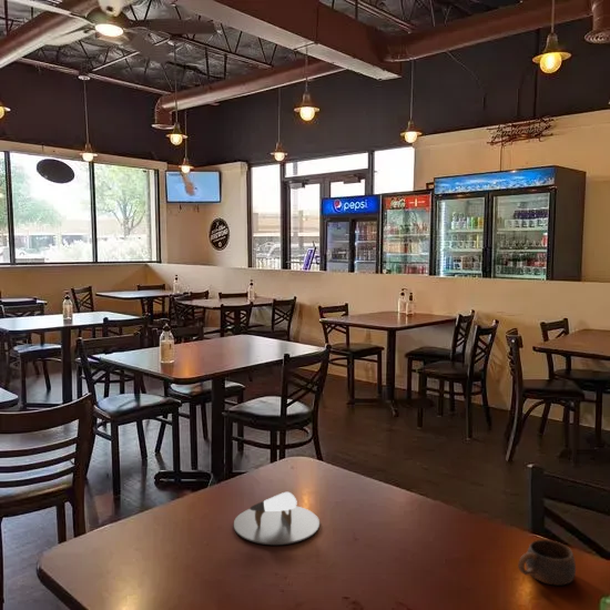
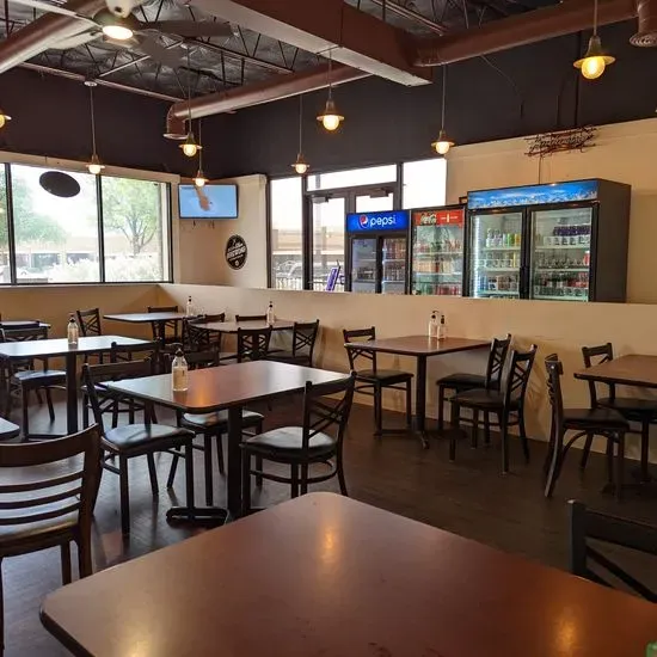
- napkin holder (276, 512)
- cup (543, 561)
